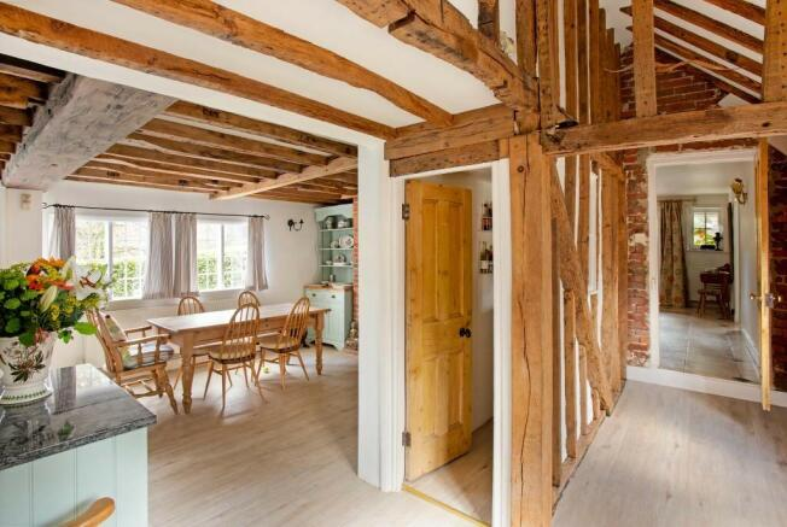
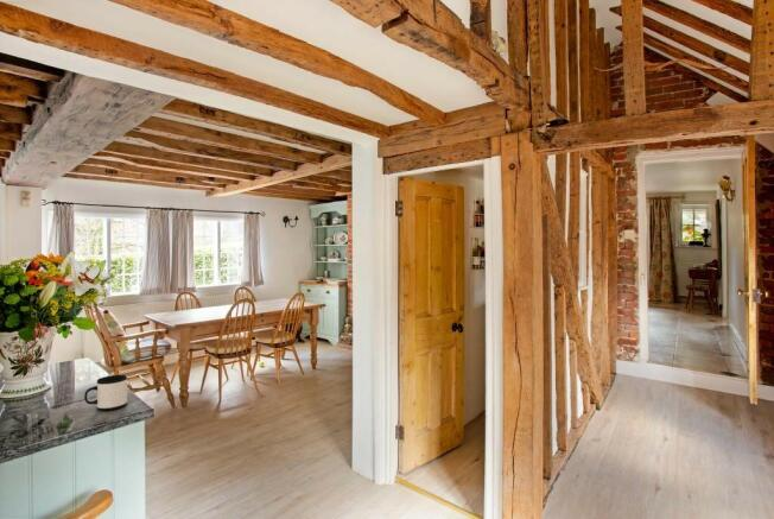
+ mug (106, 393)
